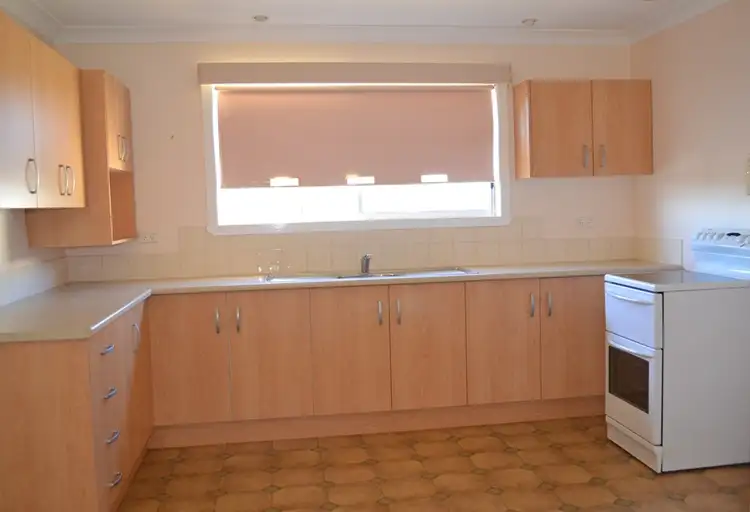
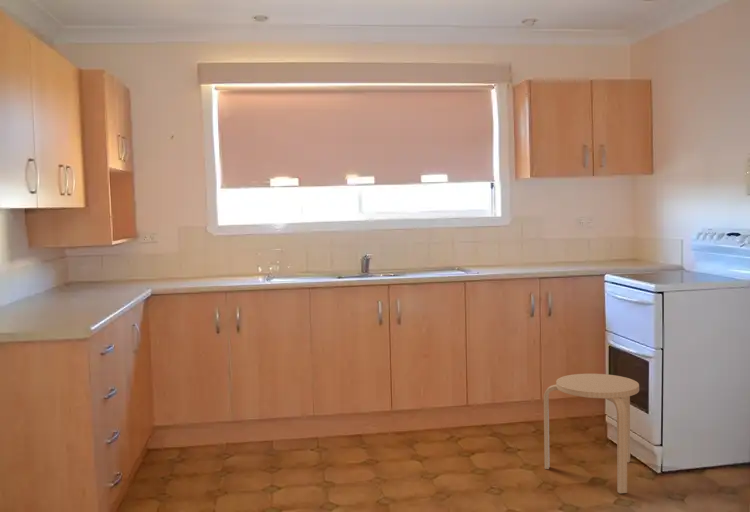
+ stool (617, 429)
